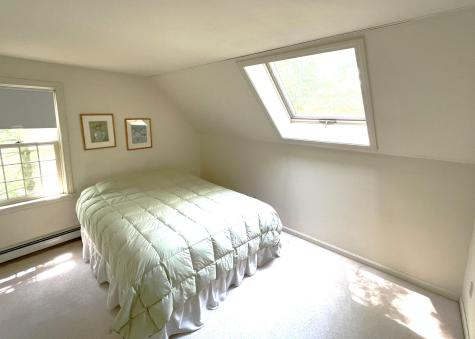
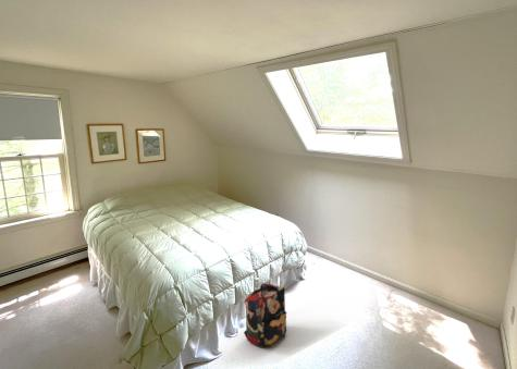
+ backpack (263, 310)
